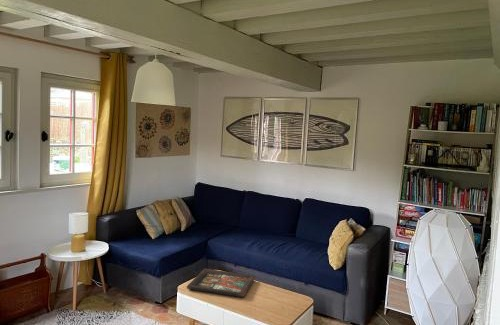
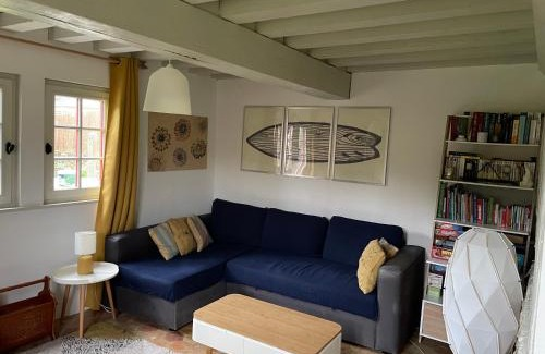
- decorative tray (222, 281)
